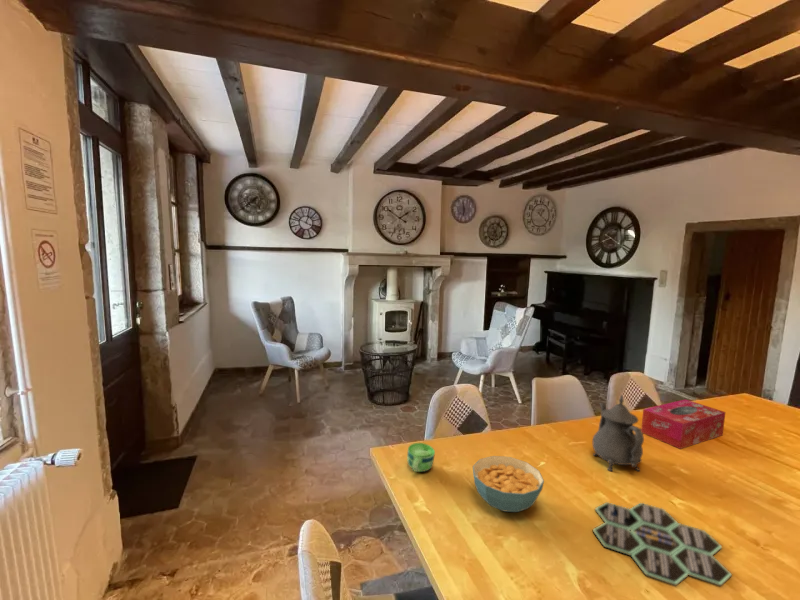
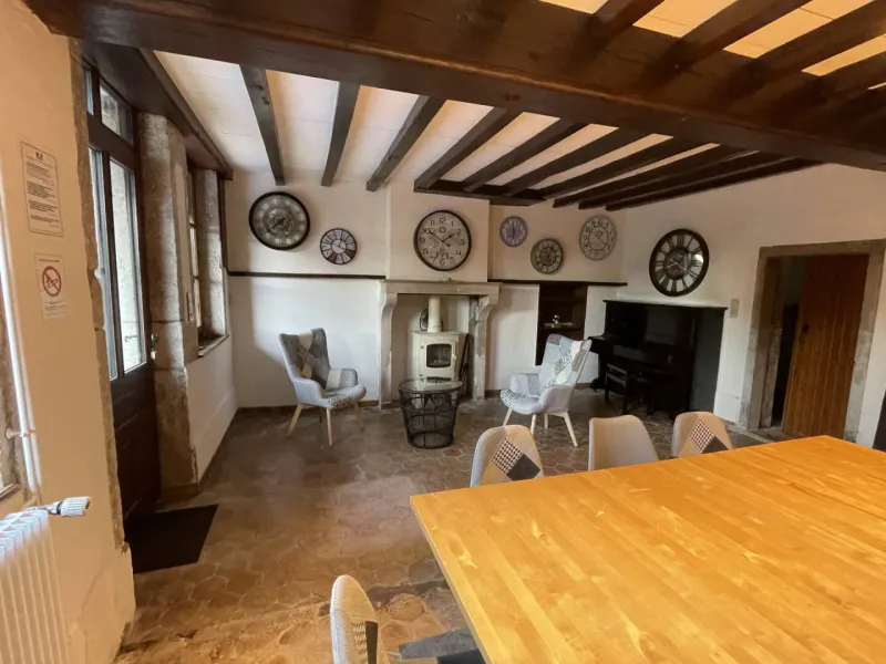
- board game (655, 537)
- cereal bowl (506, 489)
- cup (420, 460)
- tissue box (682, 422)
- teapot (618, 428)
